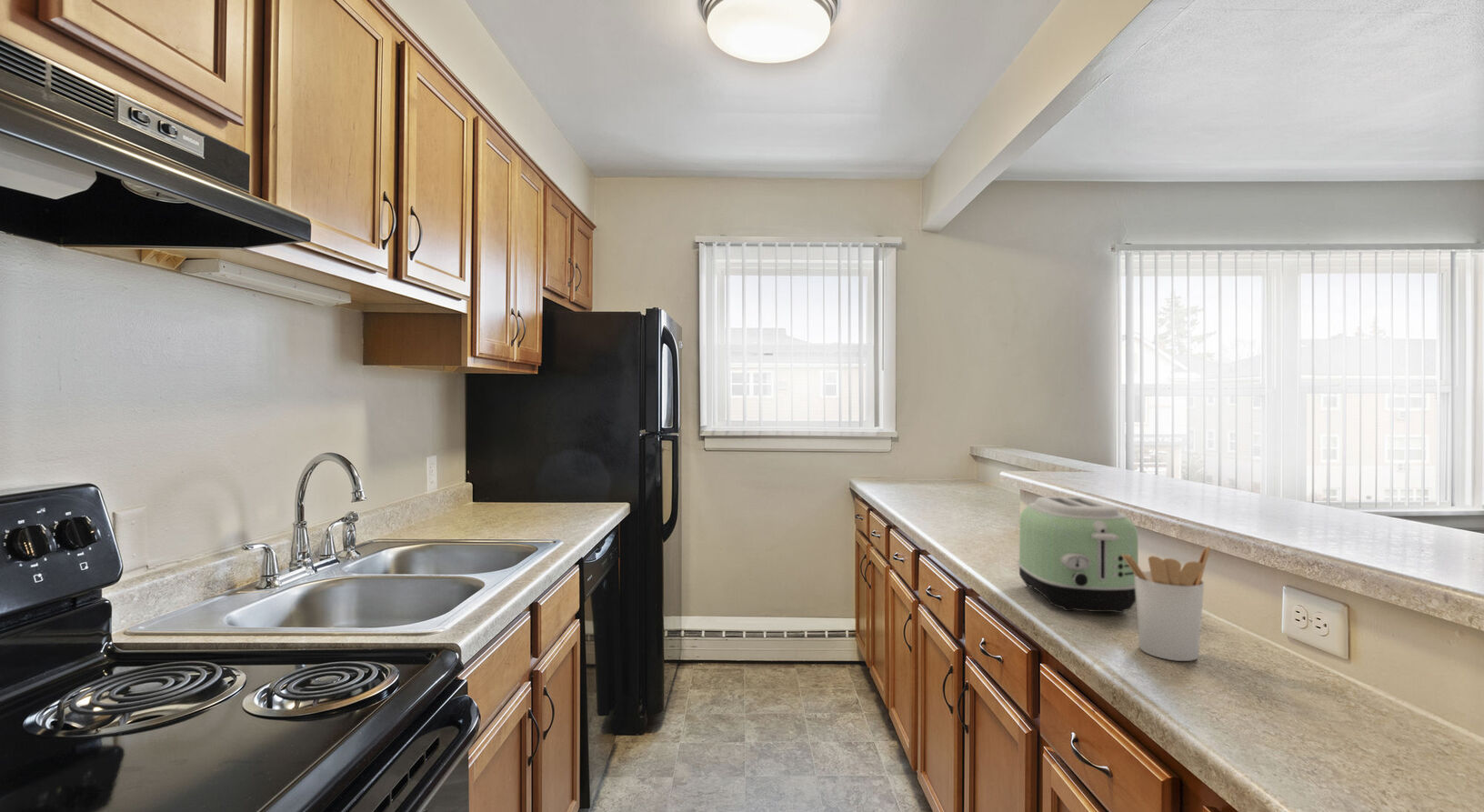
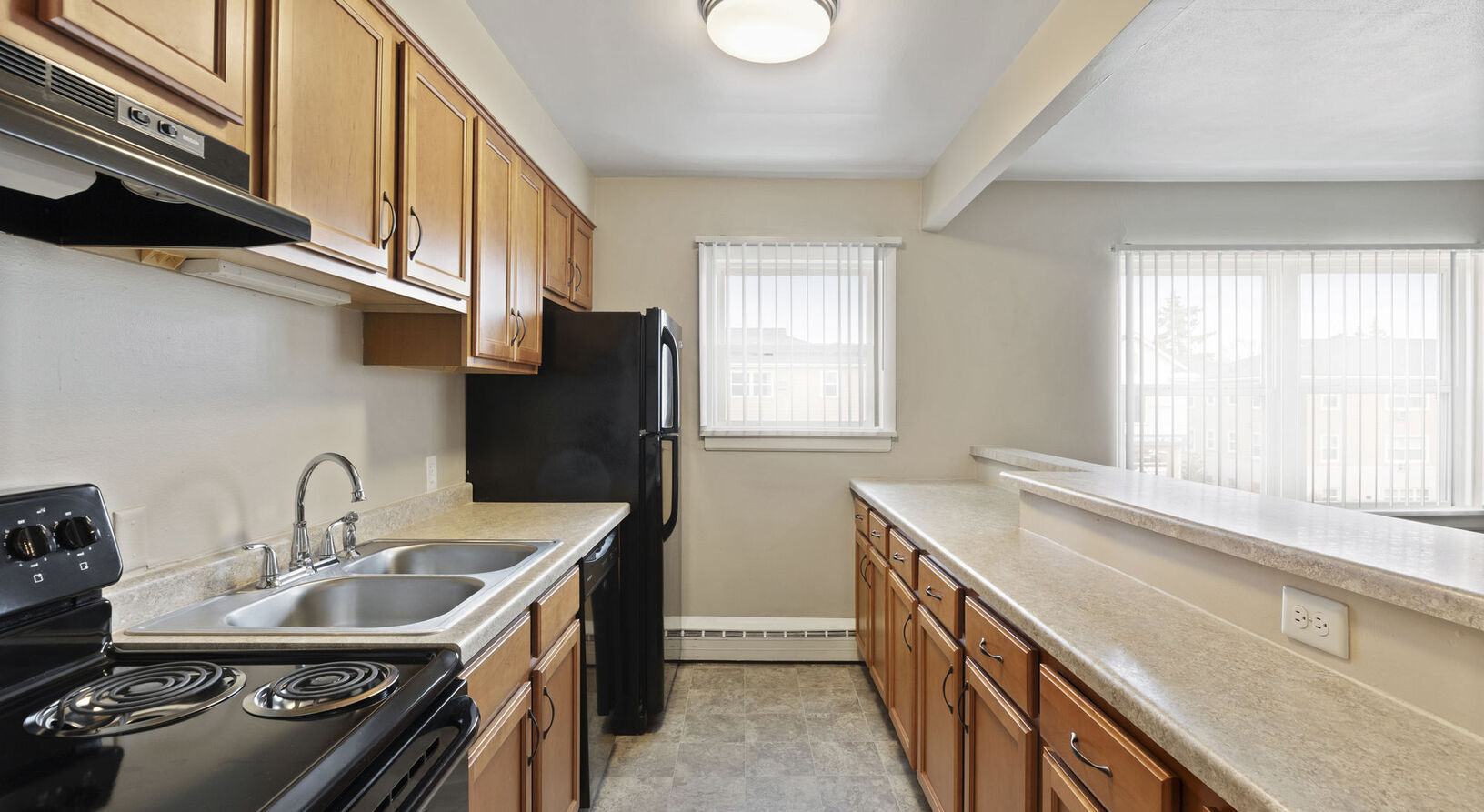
- toaster (1077, 551)
- utensil holder (1170, 601)
